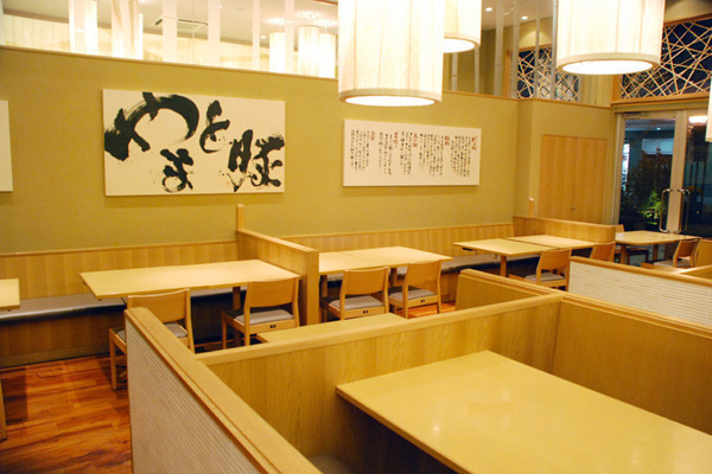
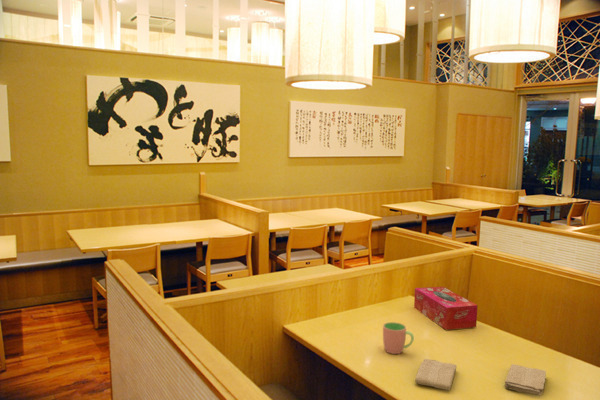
+ washcloth (436, 373)
+ tissue box (444, 306)
+ washcloth (525, 378)
+ cup (398, 339)
